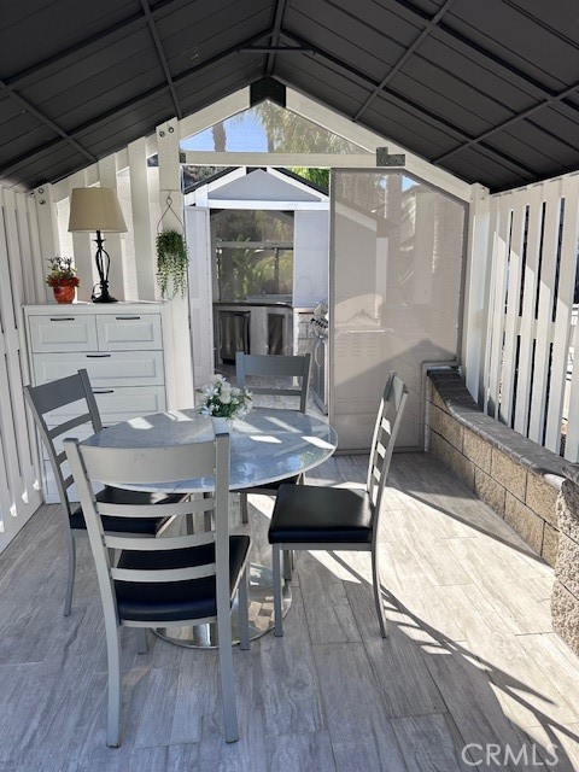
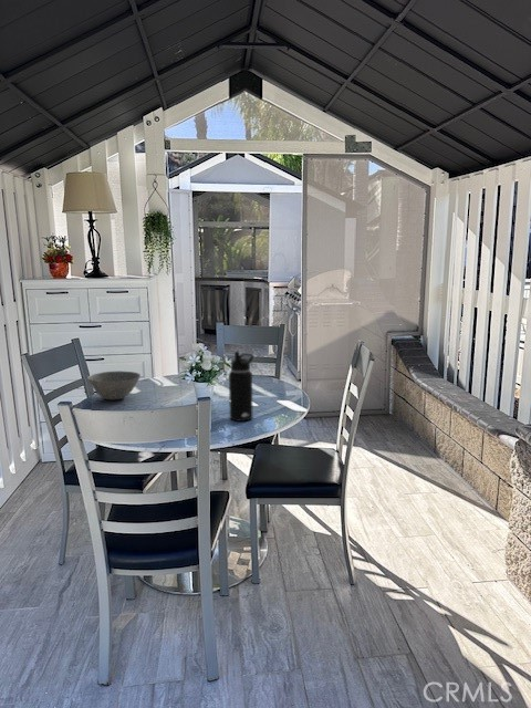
+ bowl (114, 386)
+ water bottle (241, 384)
